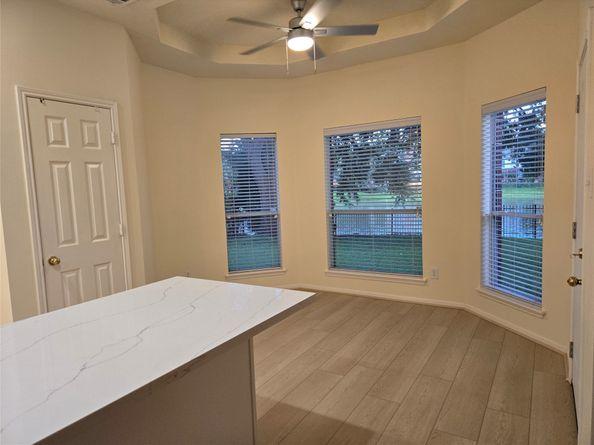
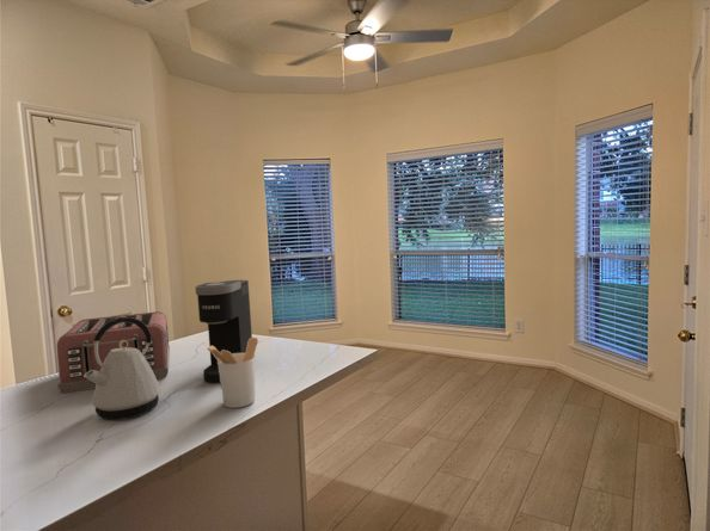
+ toaster (118, 347)
+ kettle (122, 364)
+ coffee maker (226, 326)
+ utensil holder (232, 372)
